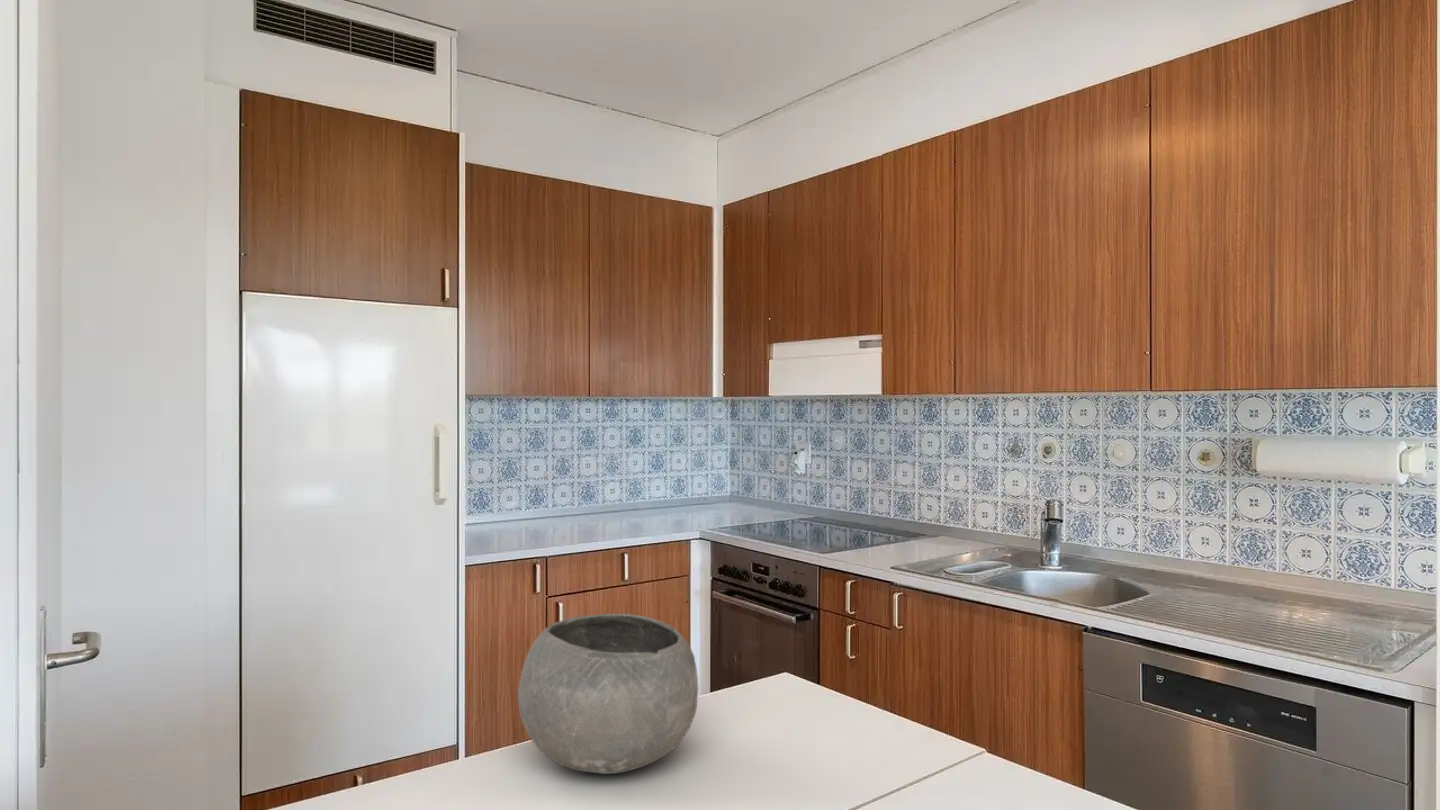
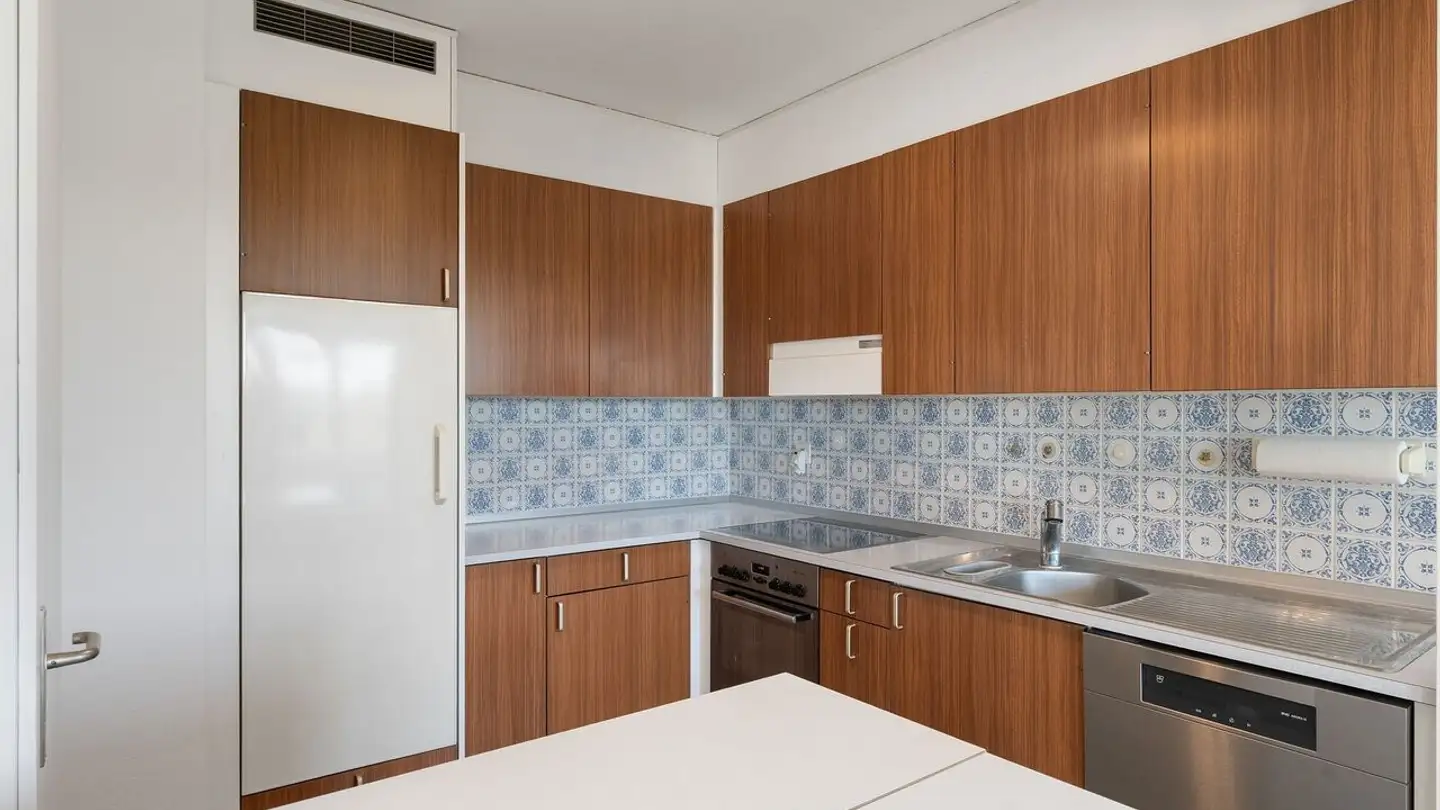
- bowl (609, 691)
